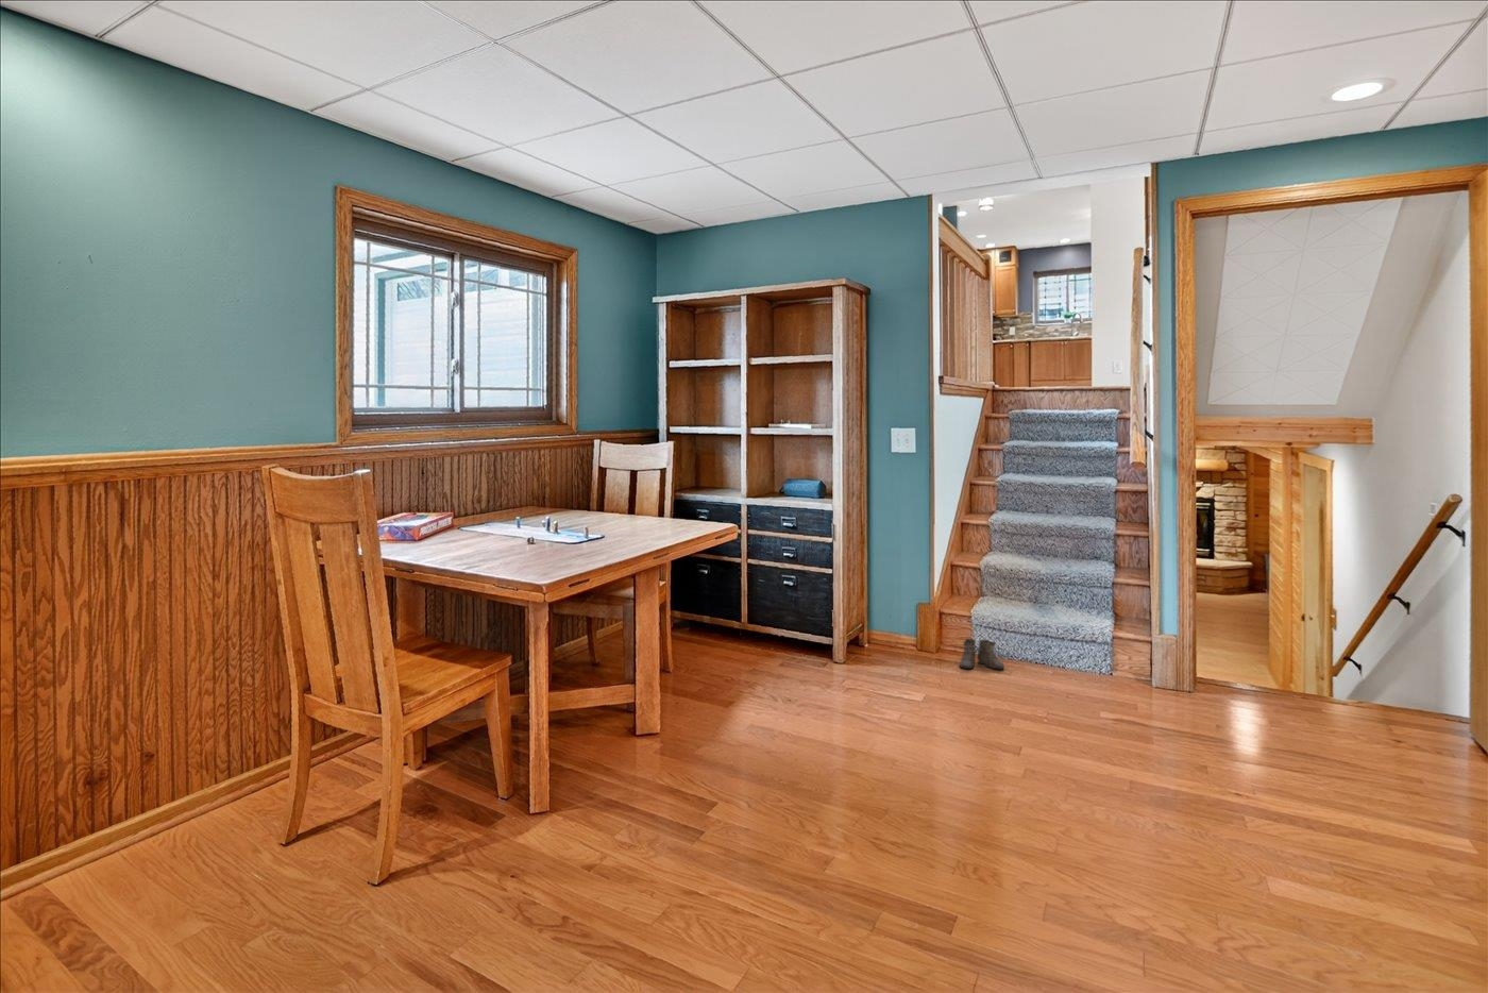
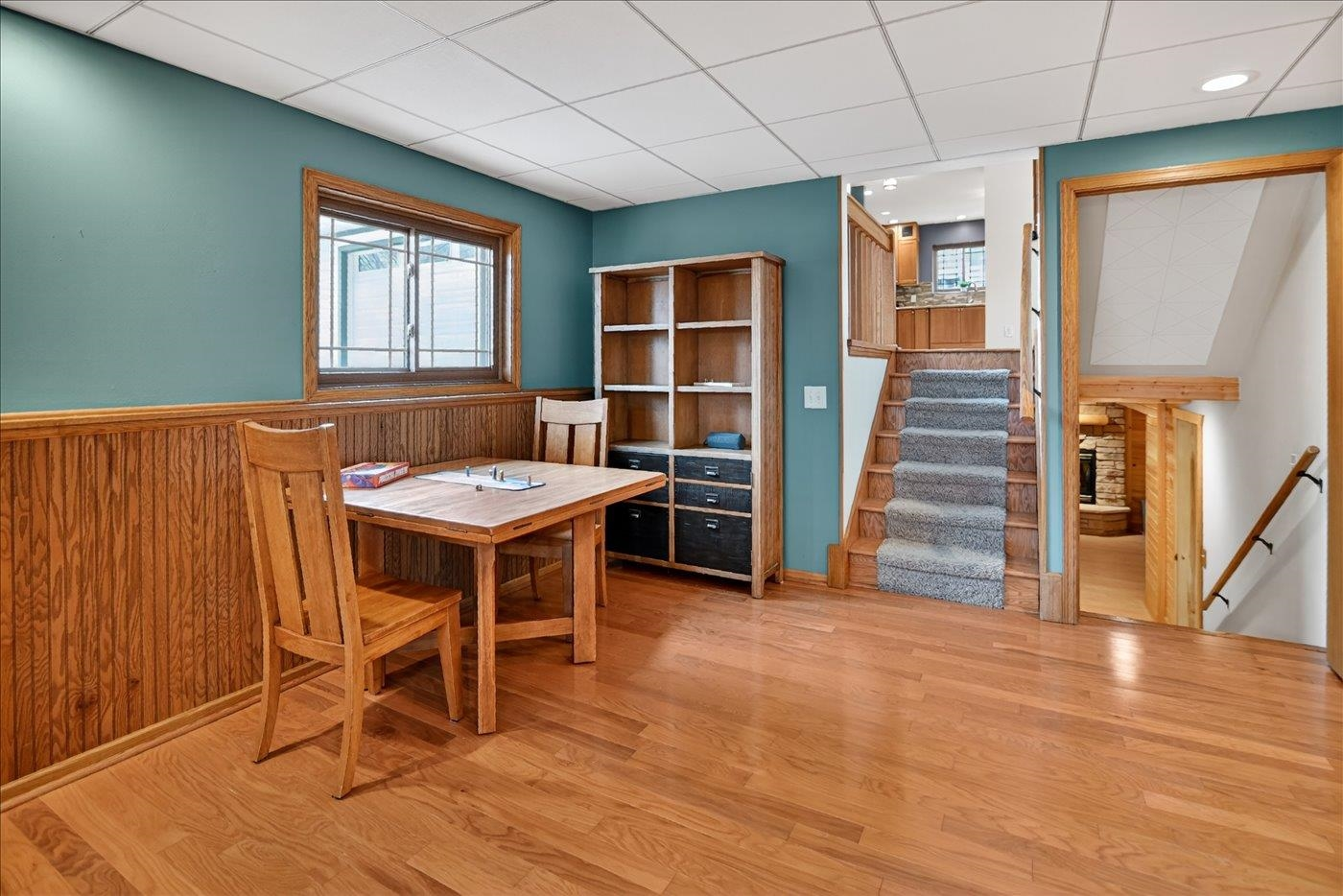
- boots (978, 653)
